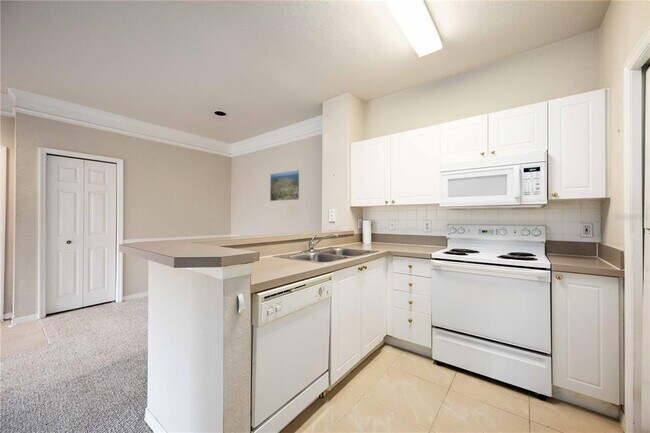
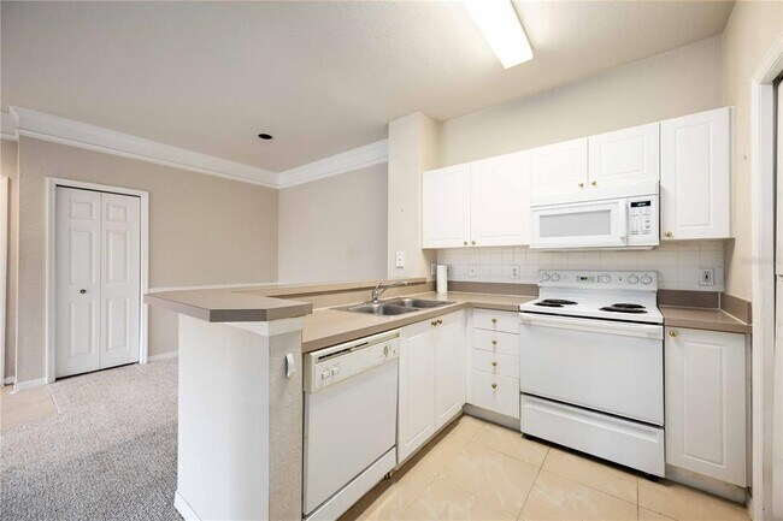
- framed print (284, 186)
